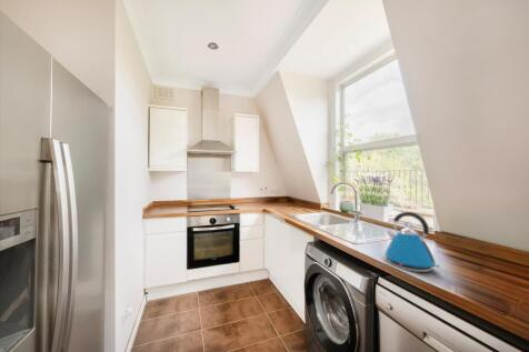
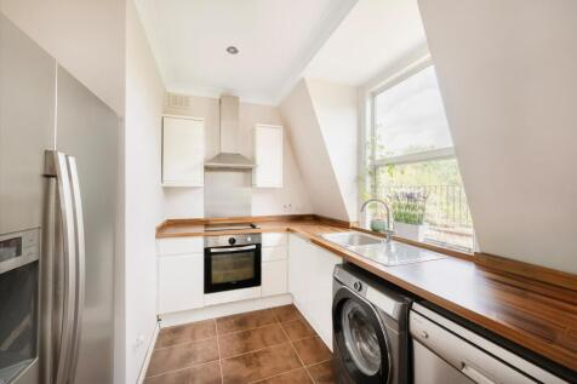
- kettle (410, 238)
